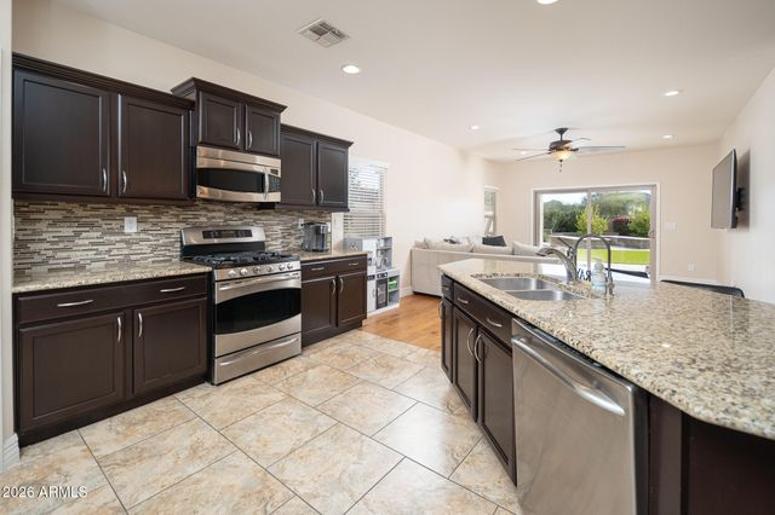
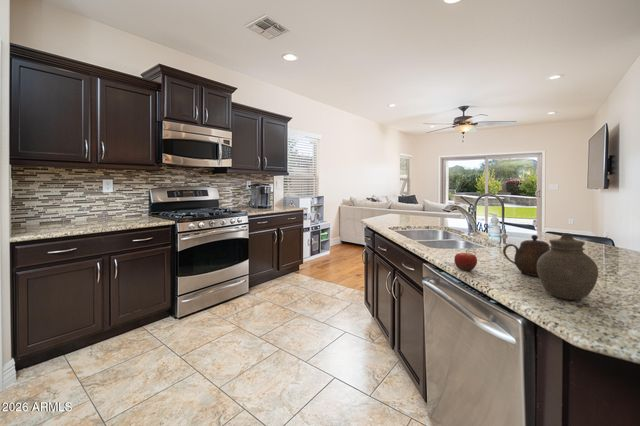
+ teapot (531, 254)
+ fruit (465, 259)
+ jar (566, 264)
